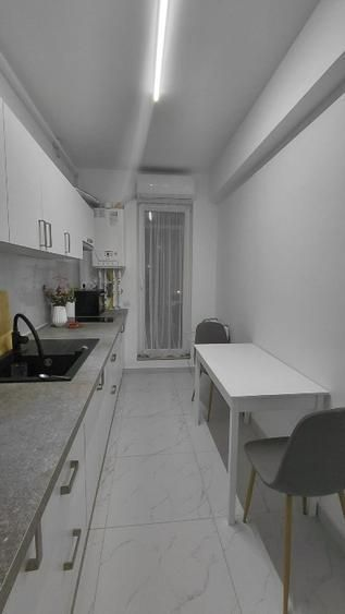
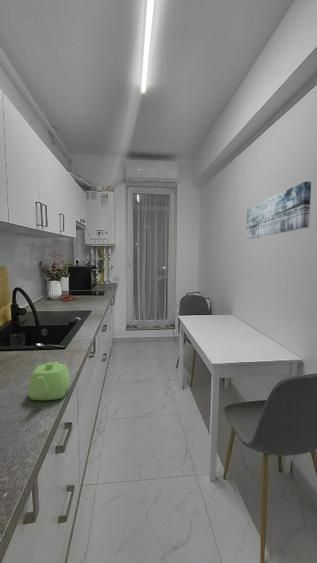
+ teapot (49, 379)
+ wall art (272, 216)
